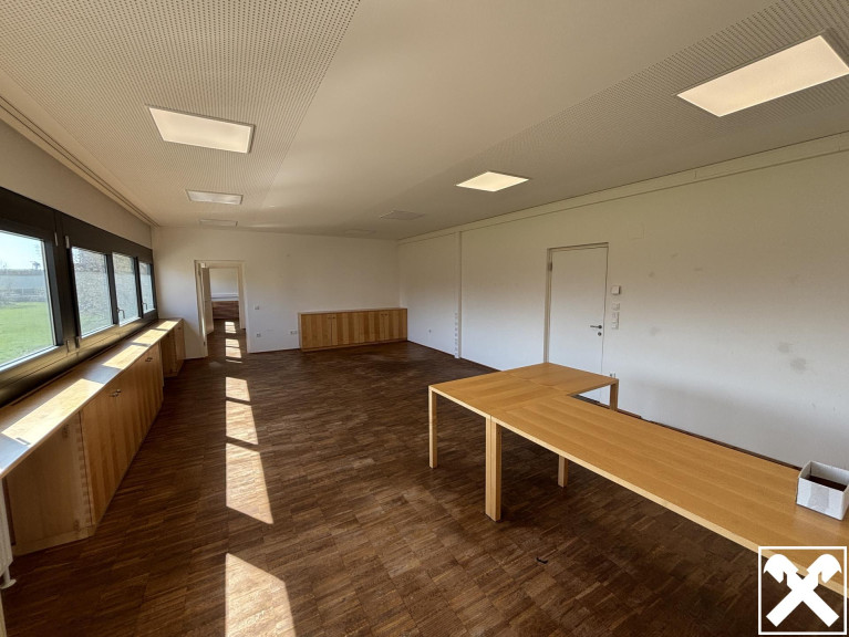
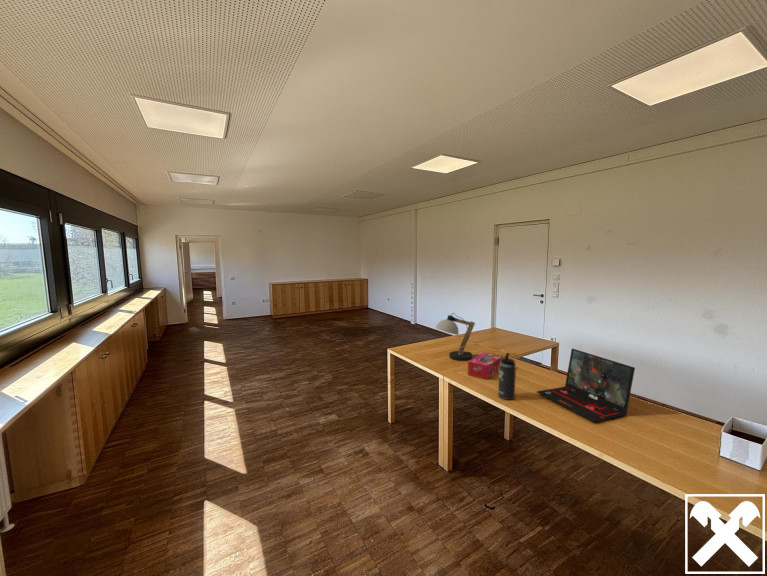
+ laptop (581, 381)
+ desk lamp (457, 334)
+ tissue box (485, 365)
+ thermos bottle (508, 375)
